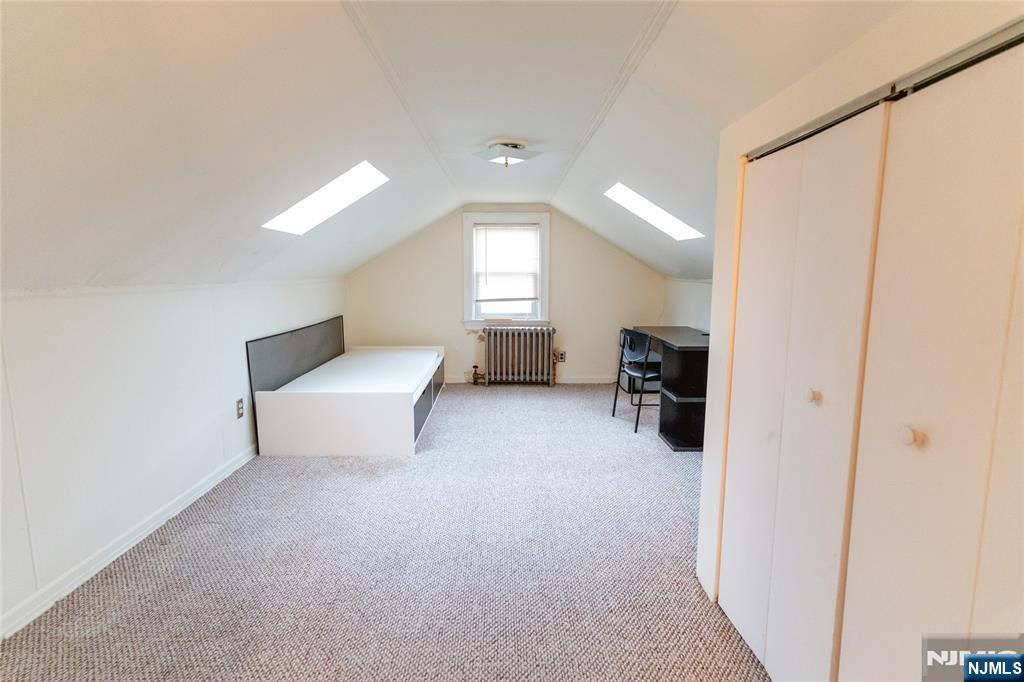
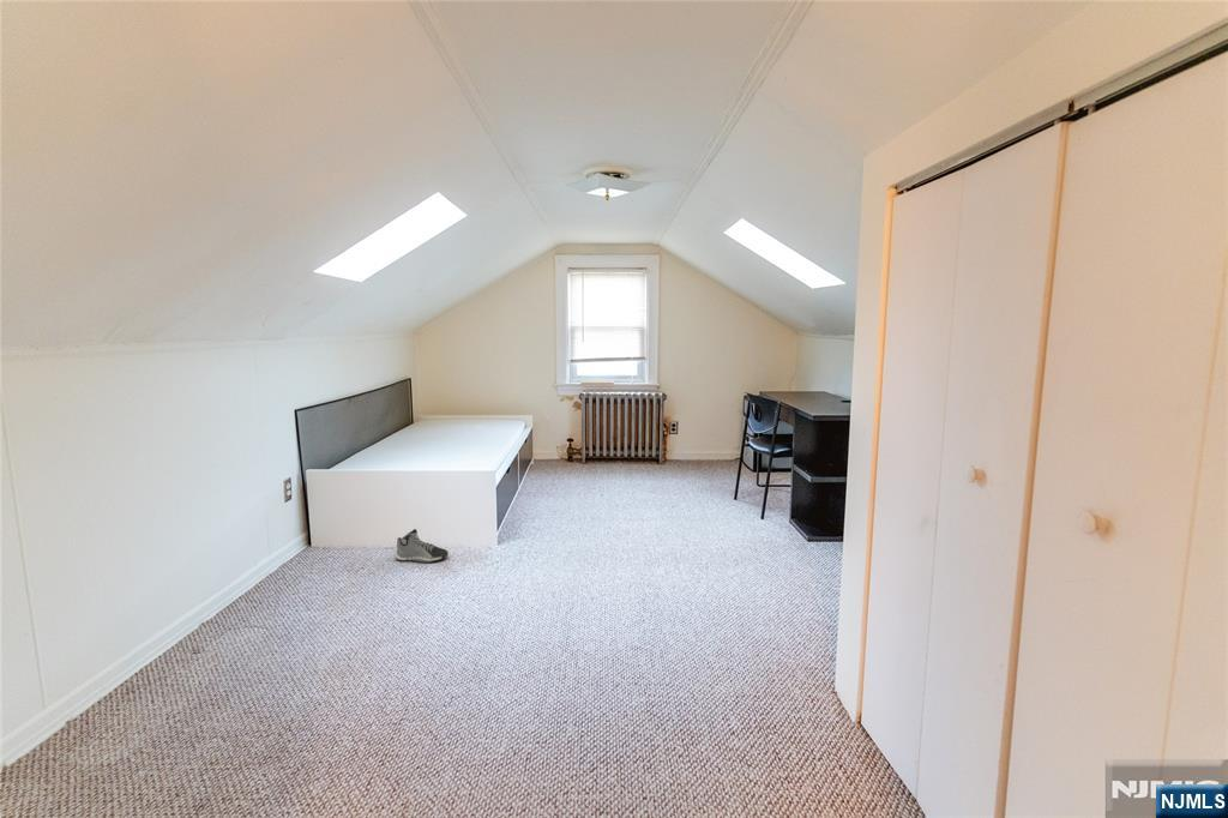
+ sneaker (421, 543)
